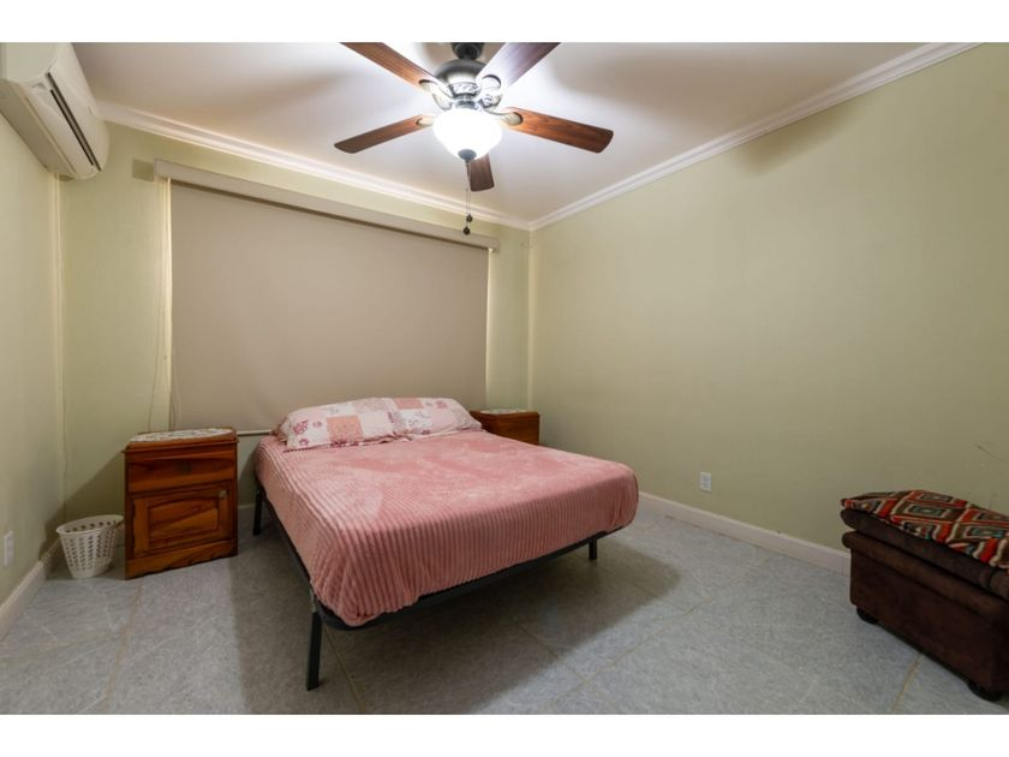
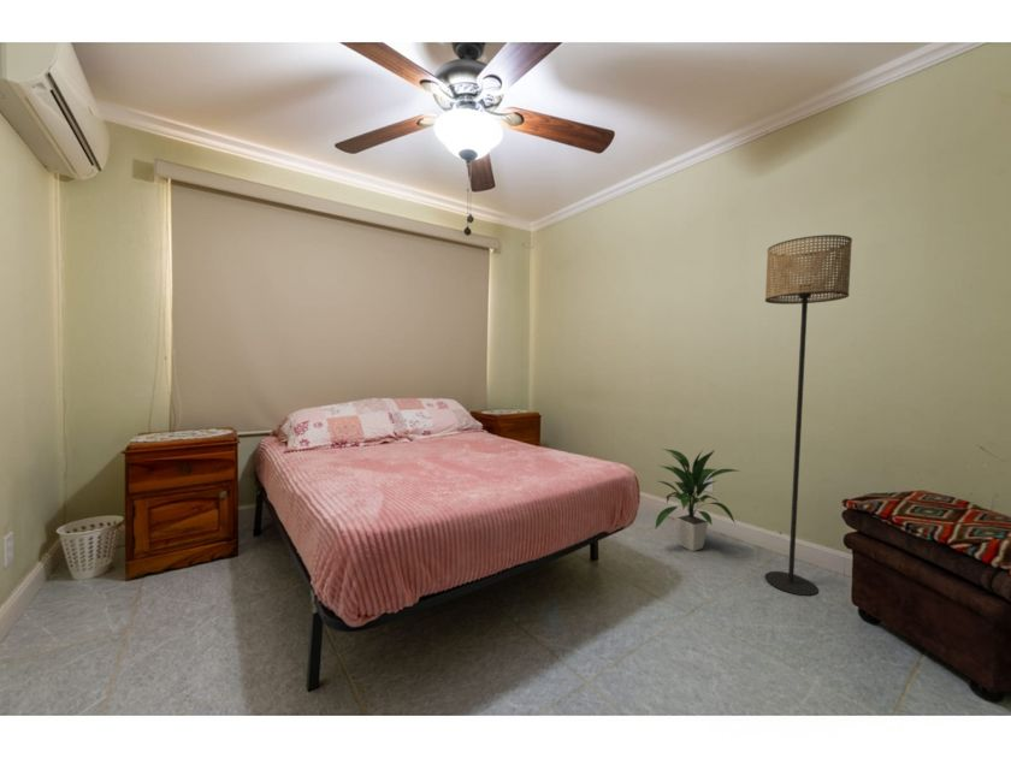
+ indoor plant (688, 495)
+ floor lamp (798, 416)
